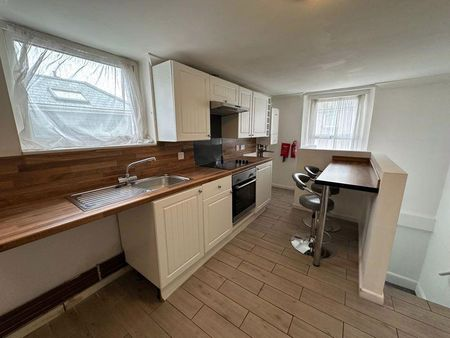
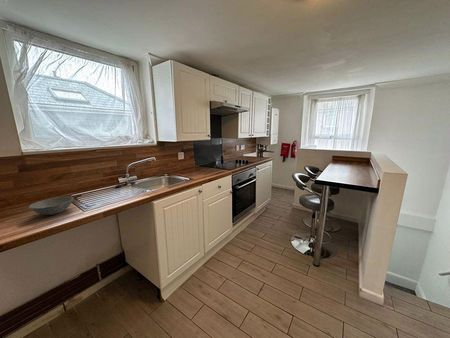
+ soup bowl (53, 207)
